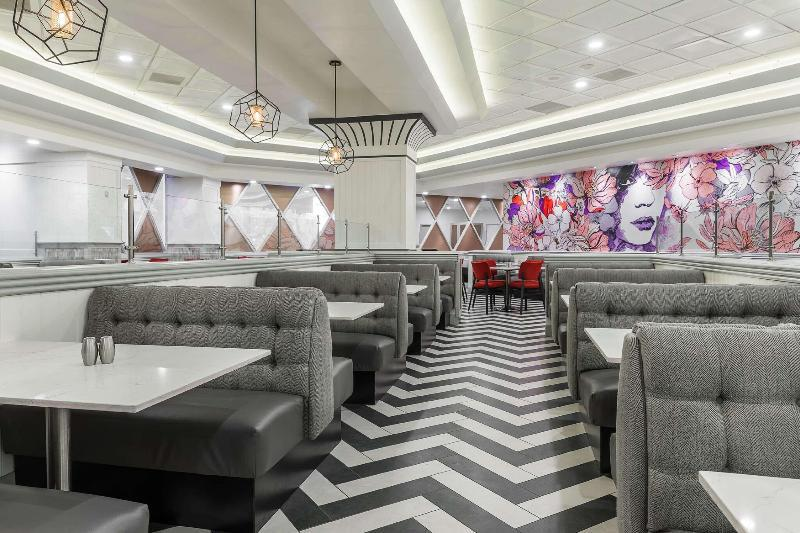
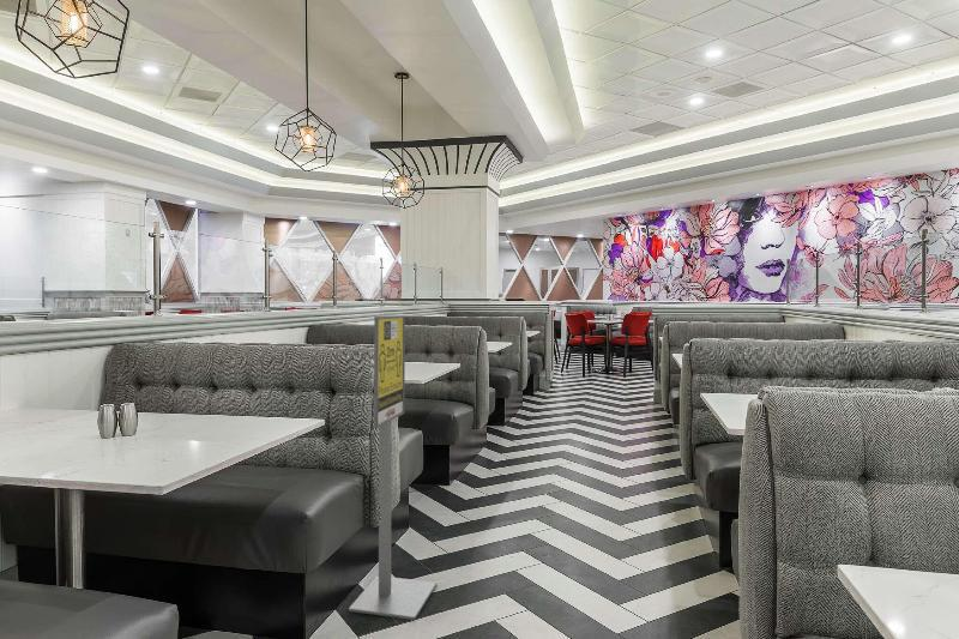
+ sign stand (390, 457)
